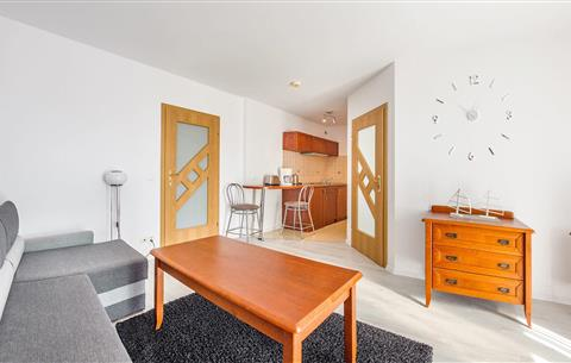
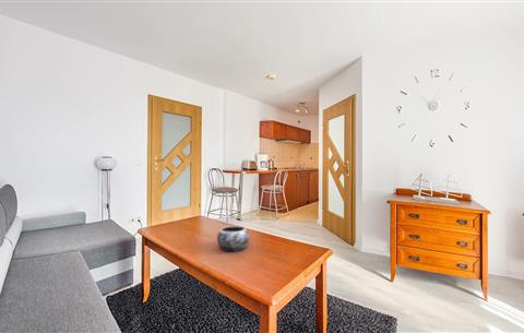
+ decorative bowl (233, 238)
